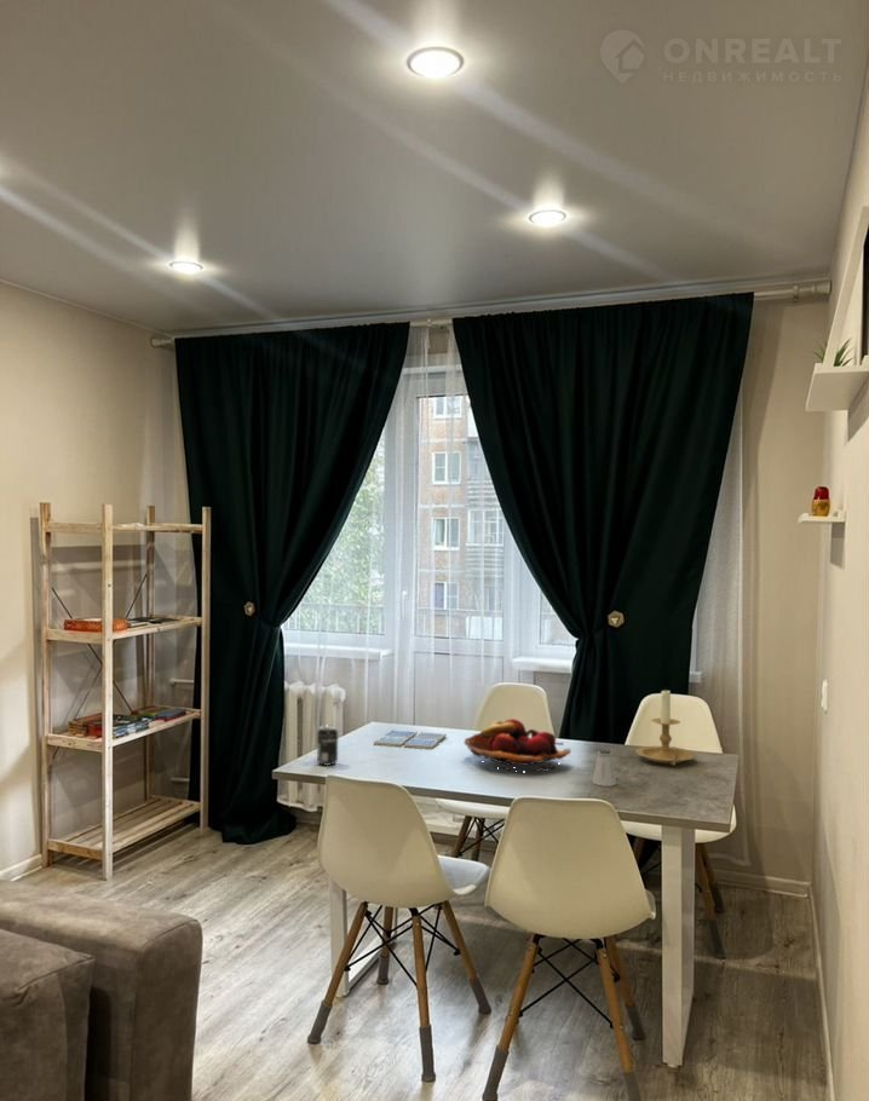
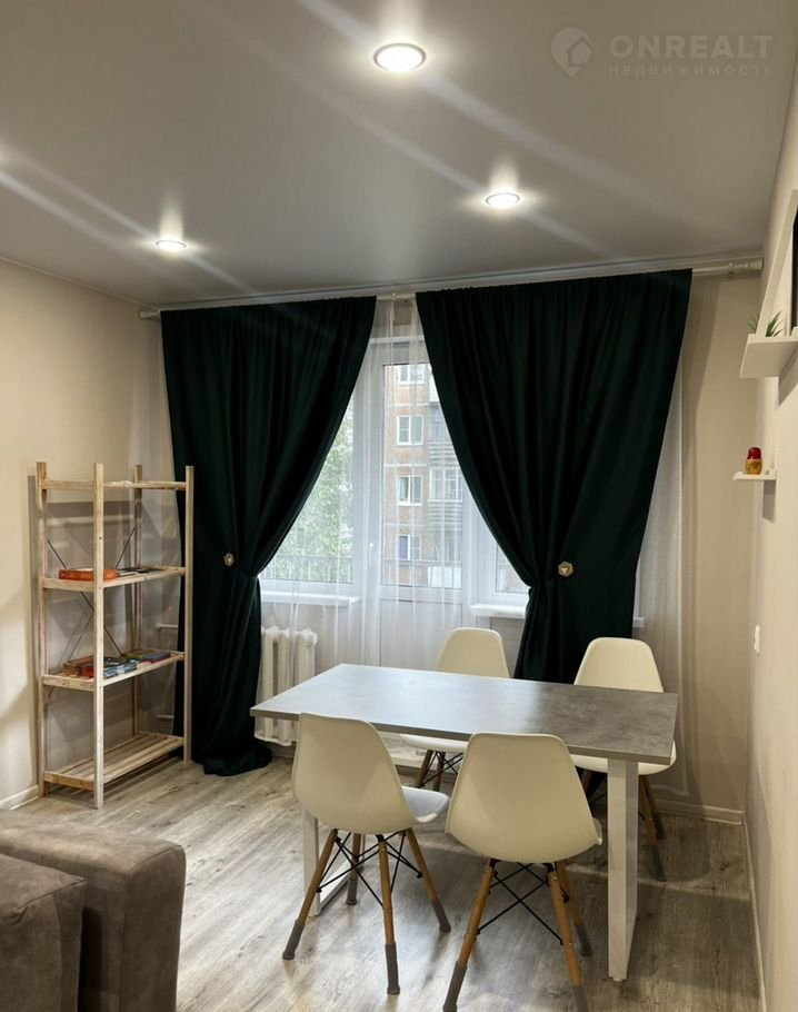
- beverage can (327, 745)
- fruit basket (513, 743)
- saltshaker (604, 766)
- candle holder (664, 724)
- drink coaster (410, 738)
